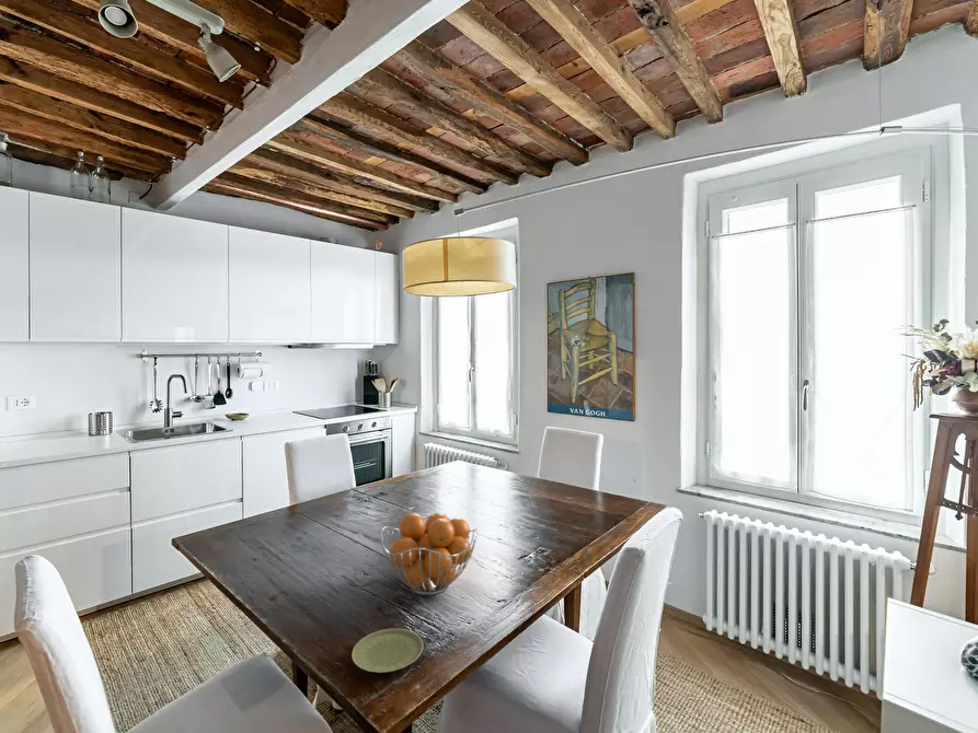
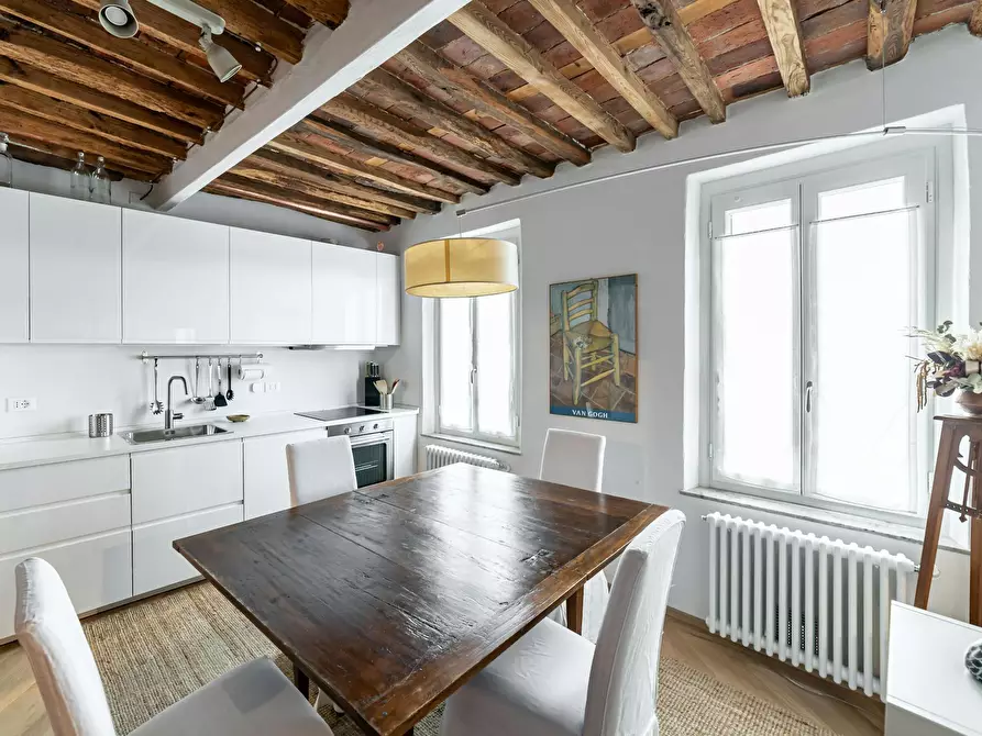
- fruit basket (429, 550)
- plate (388, 652)
